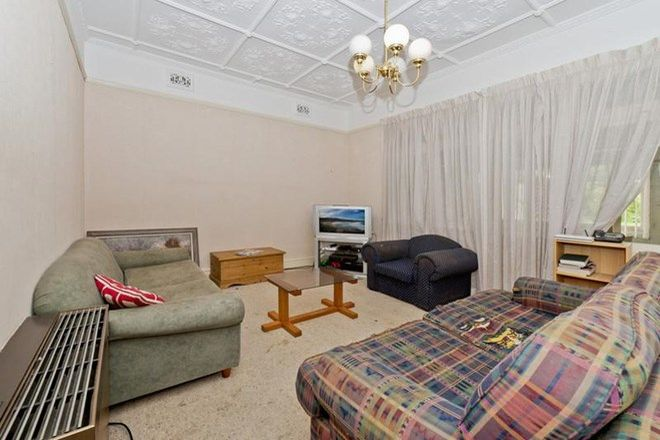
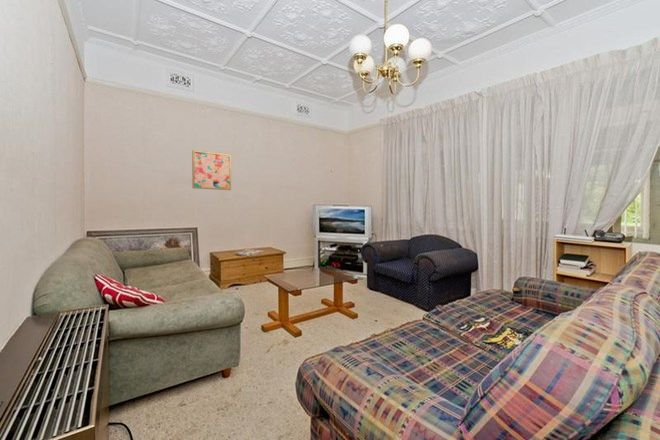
+ wall art (212, 171)
